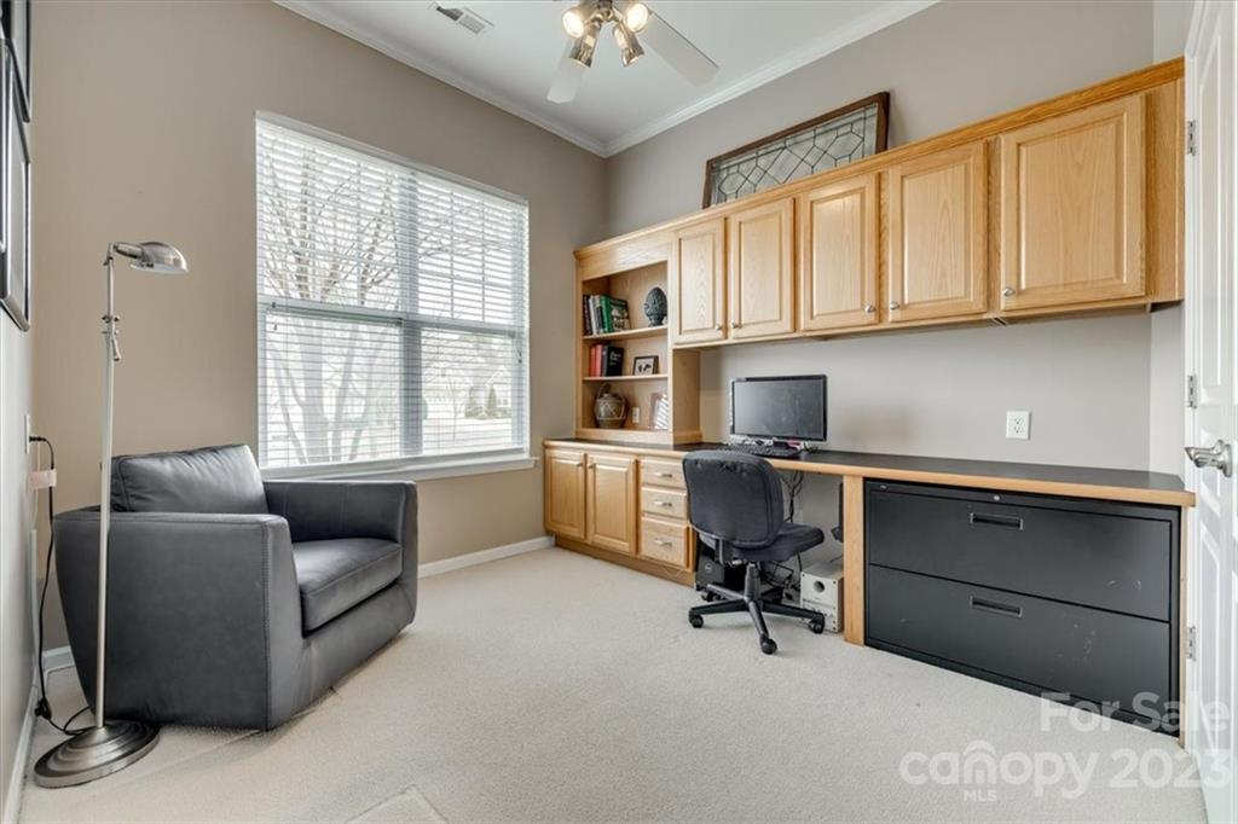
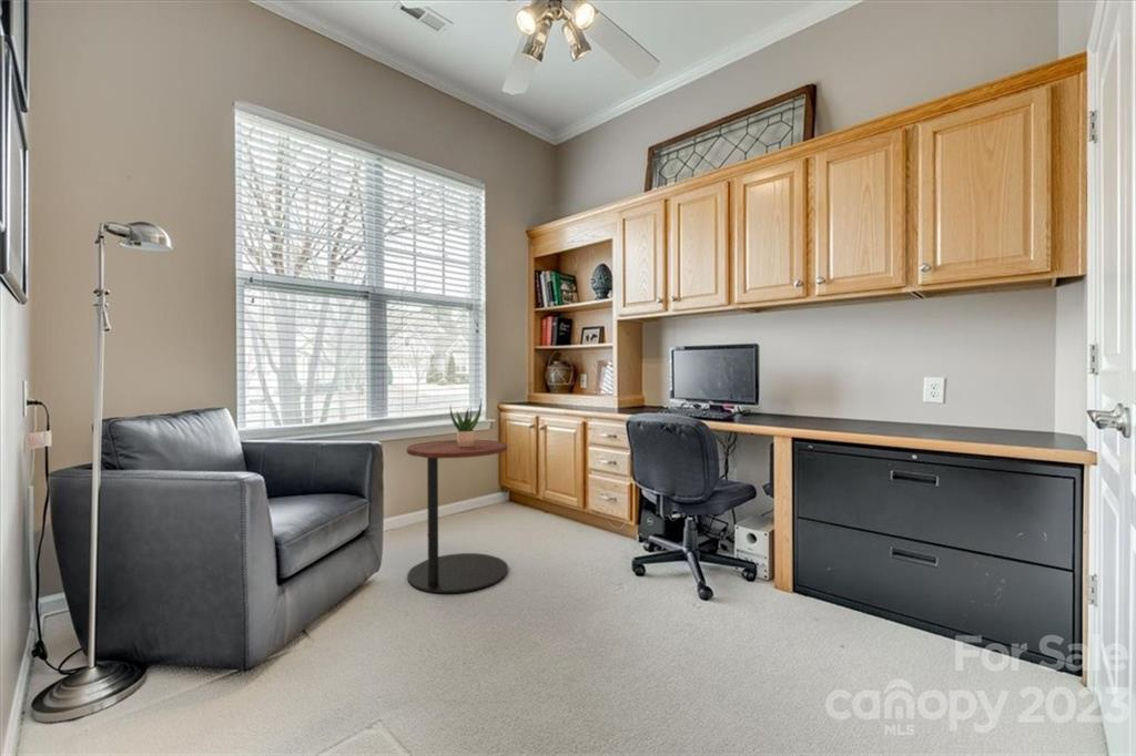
+ side table (437, 509)
+ potted plant (466, 420)
